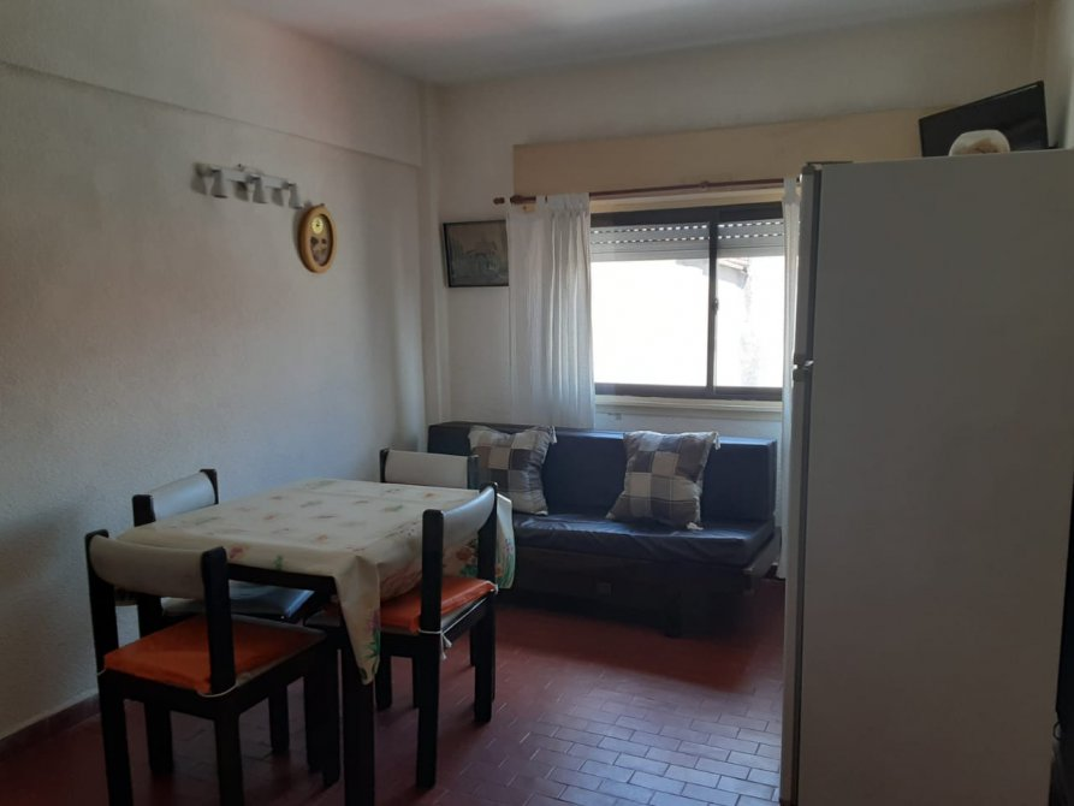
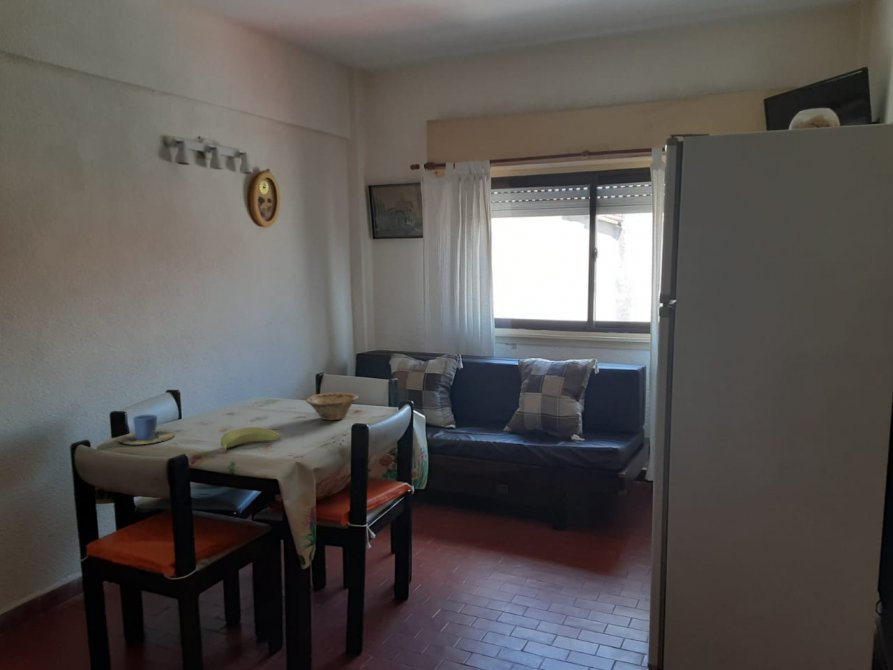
+ dish (332, 407)
+ banana (246, 438)
+ cup (145, 427)
